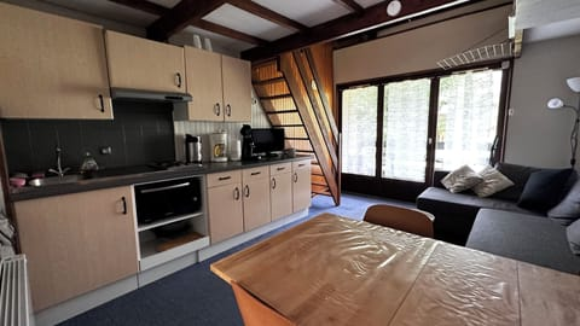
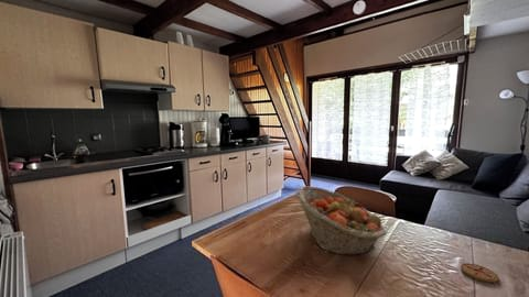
+ fruit basket (336, 215)
+ coaster (478, 272)
